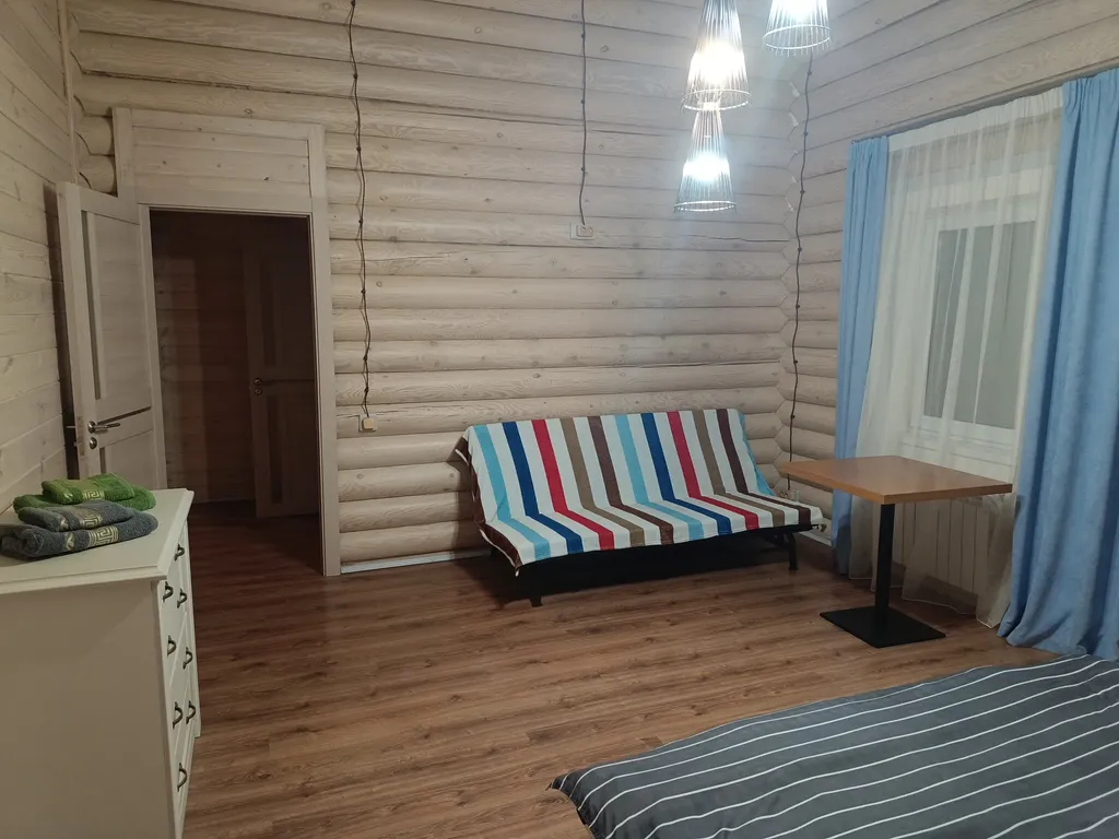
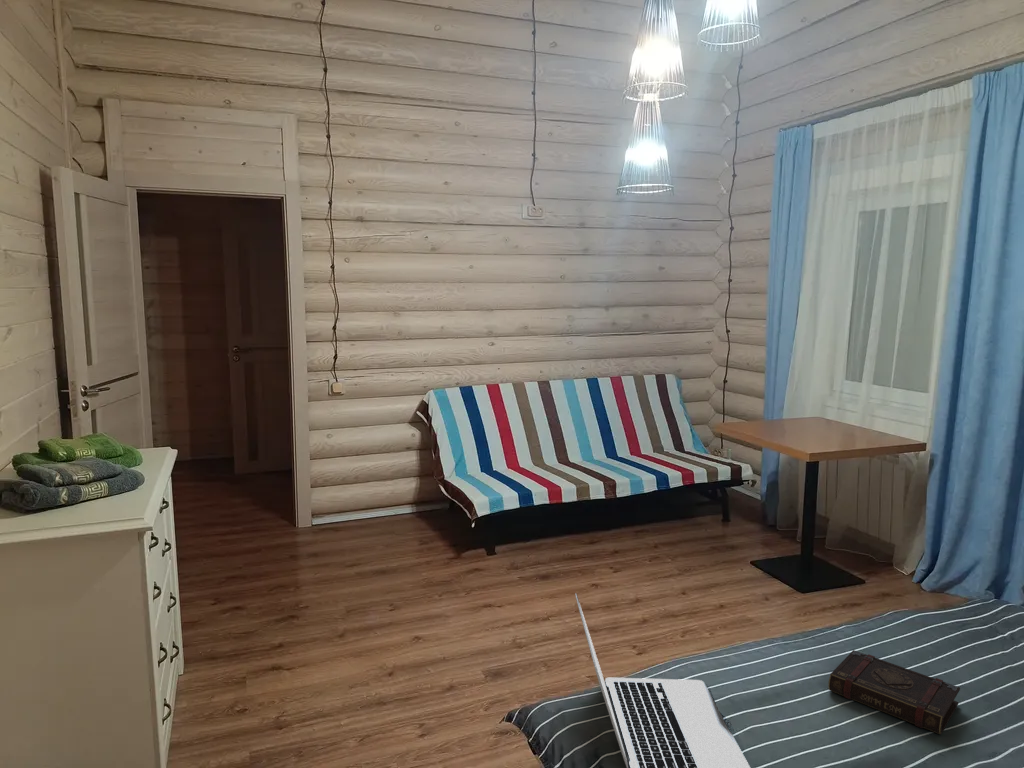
+ book (893, 689)
+ laptop (656, 679)
